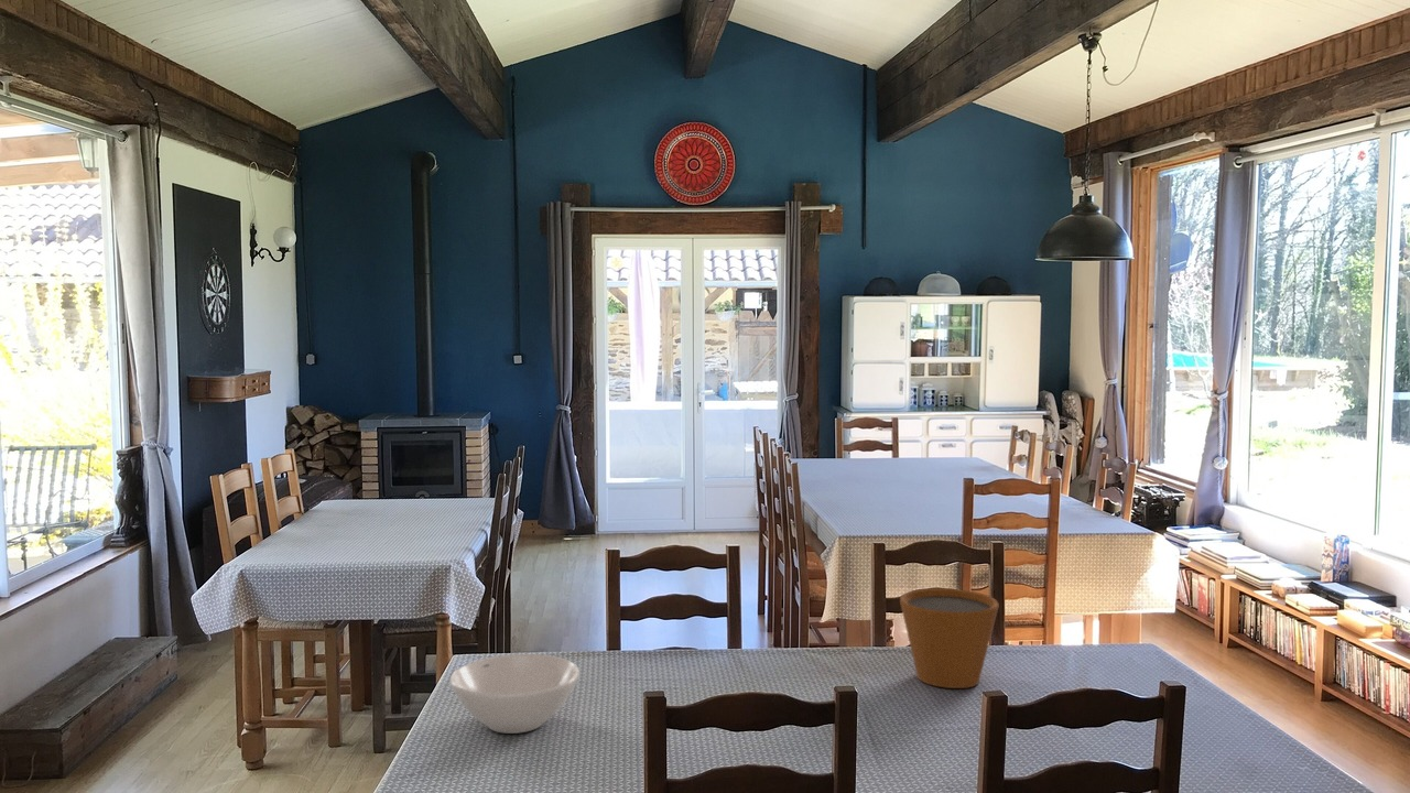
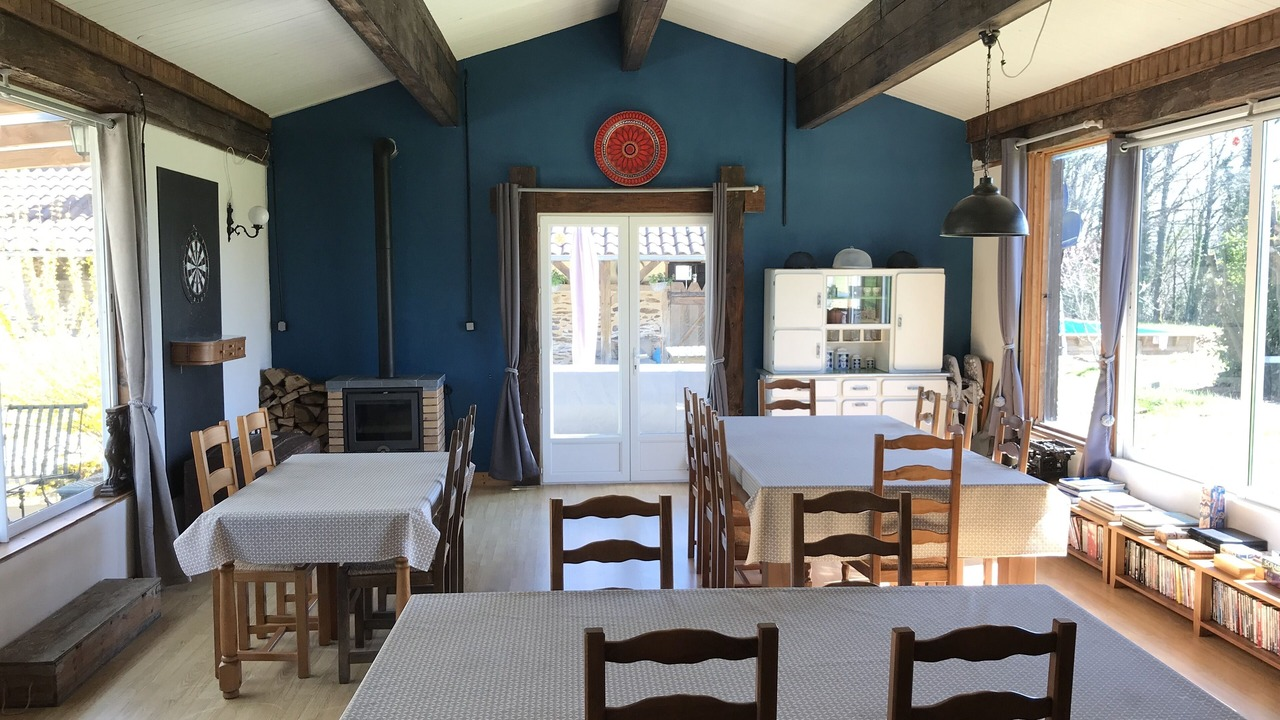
- bowl (516, 697)
- flower pot (947, 639)
